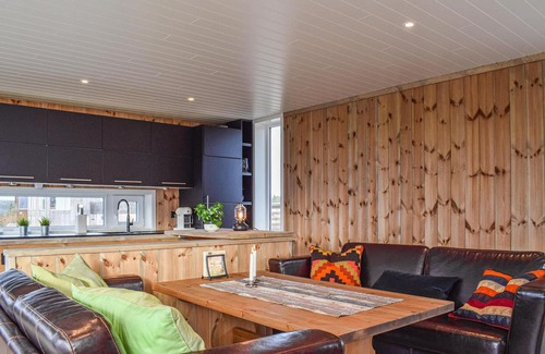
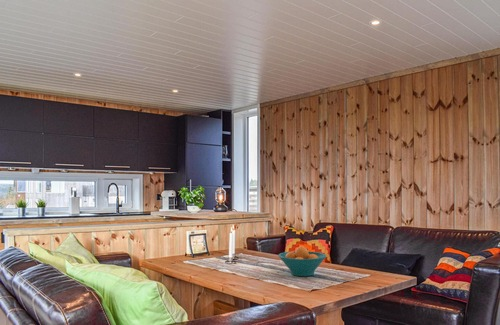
+ fruit bowl (302, 260)
